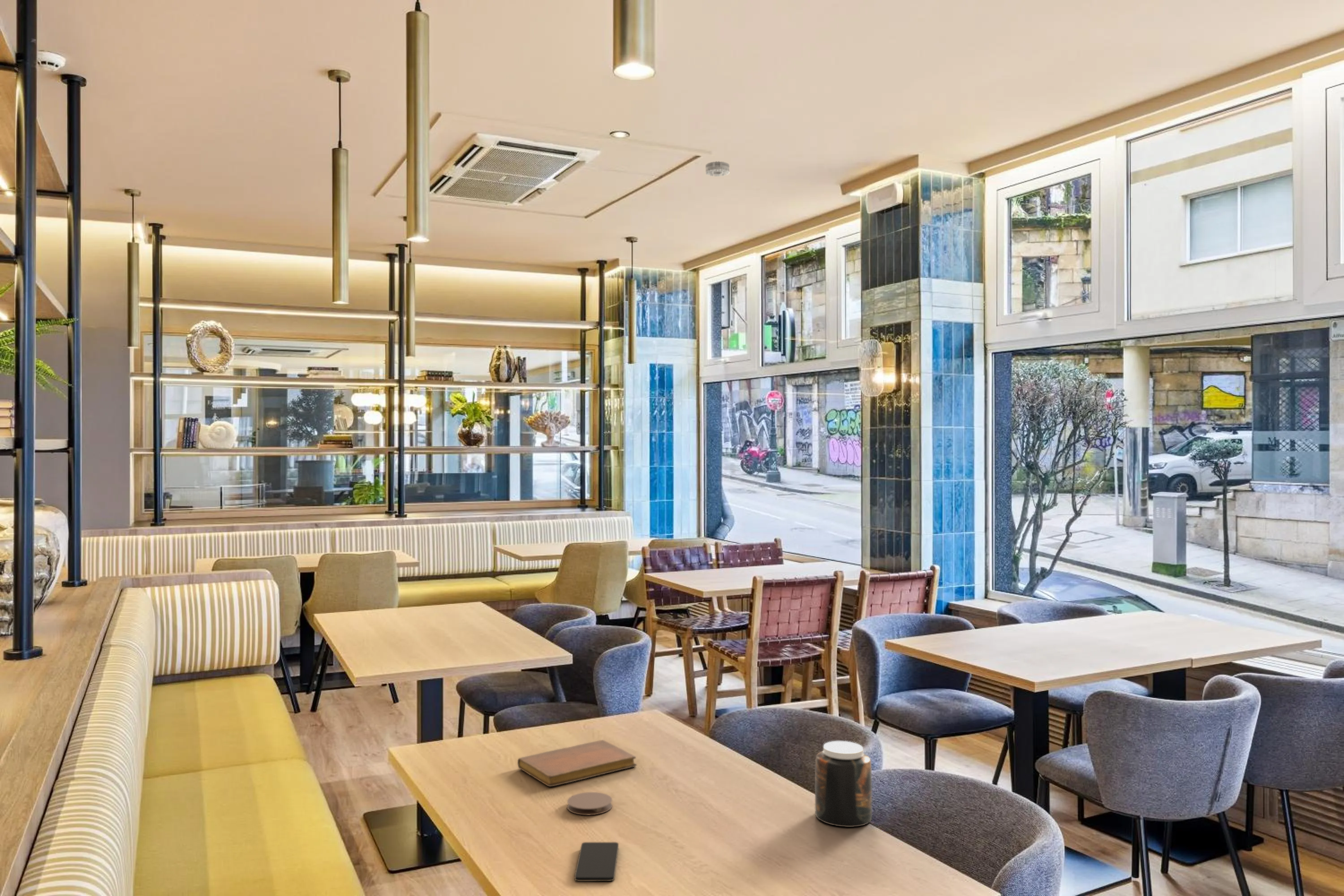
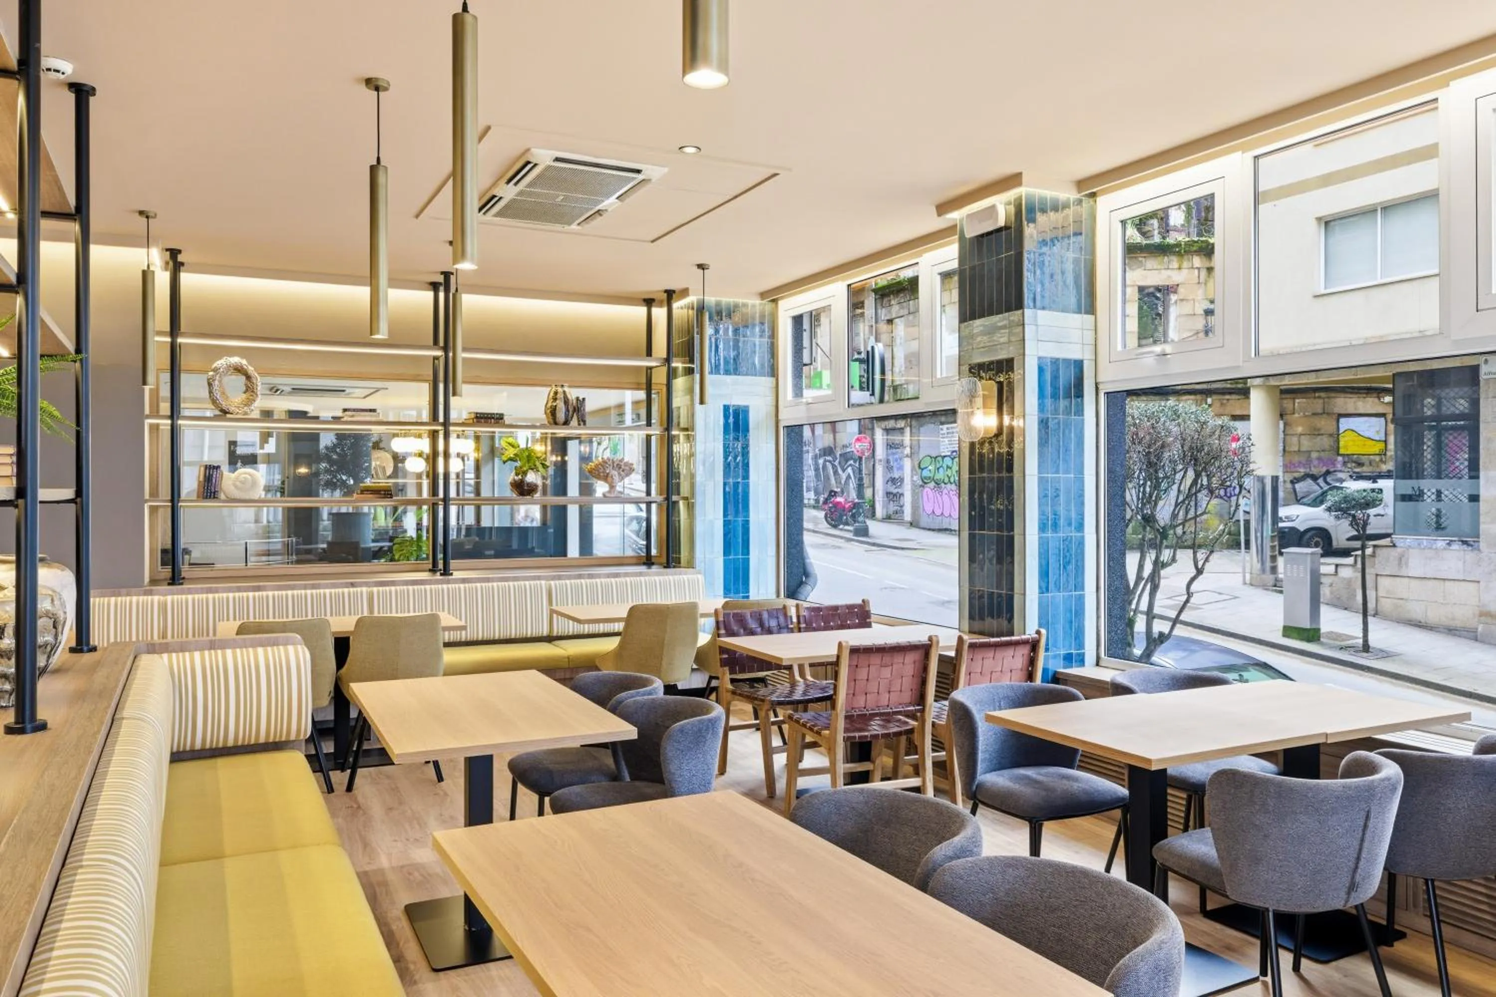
- smartphone (597, 861)
- coaster (590, 803)
- jar (843, 781)
- notebook (577, 761)
- smoke detector (717, 168)
